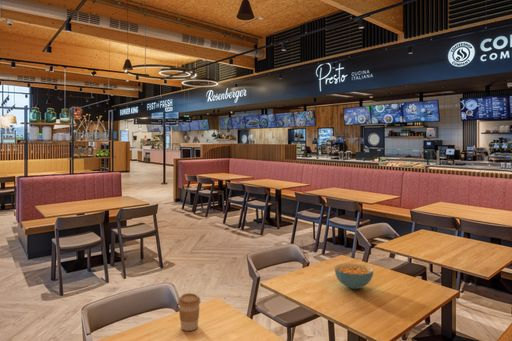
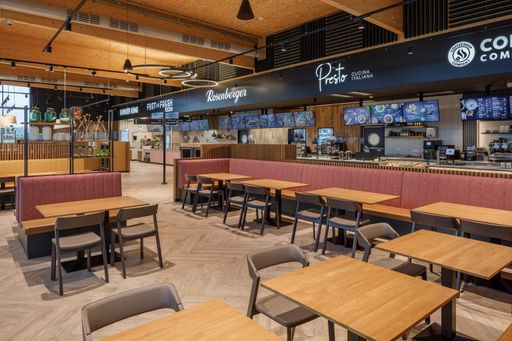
- coffee cup (189, 311)
- cereal bowl (353, 277)
